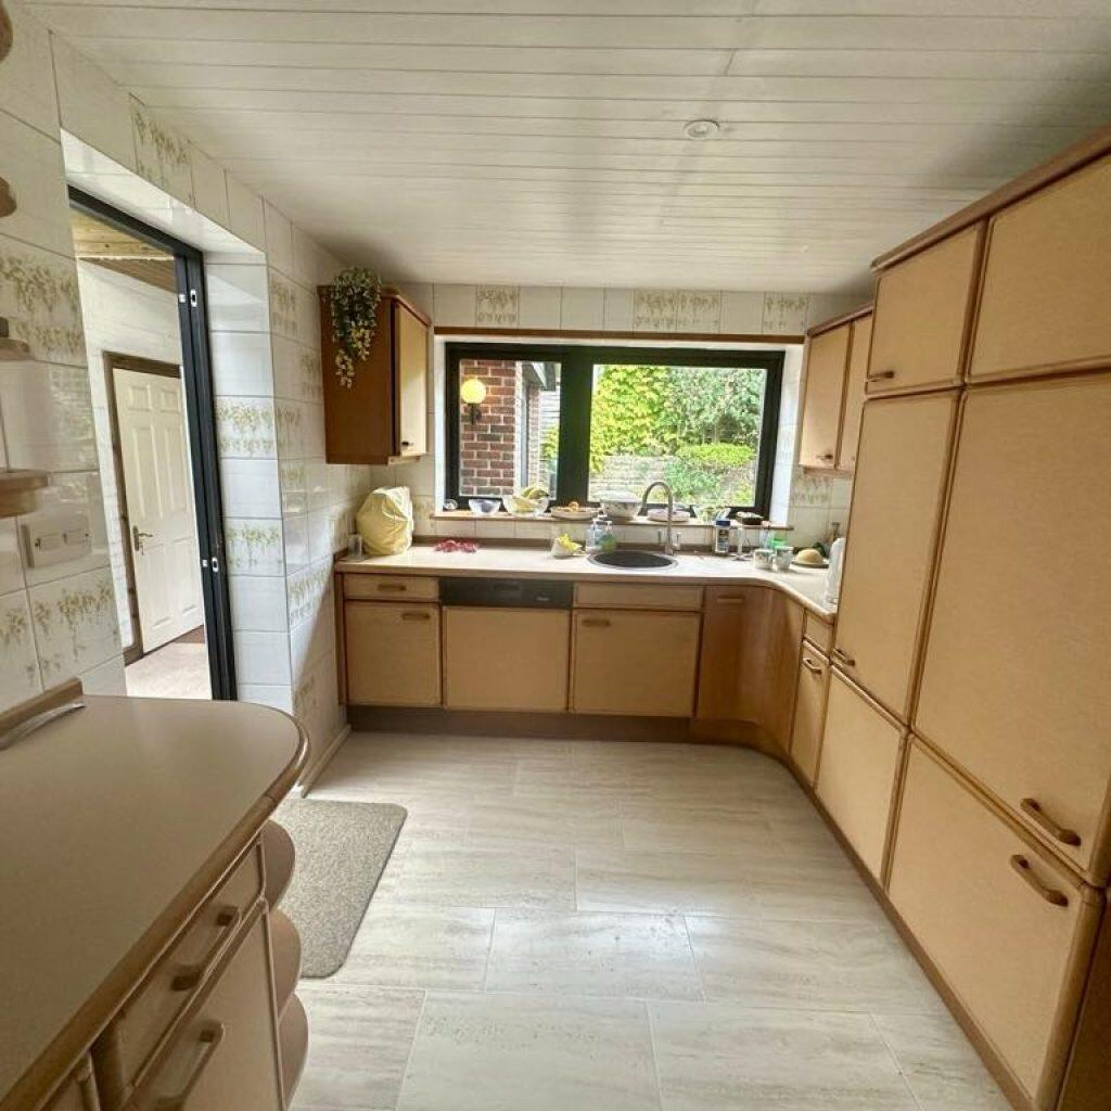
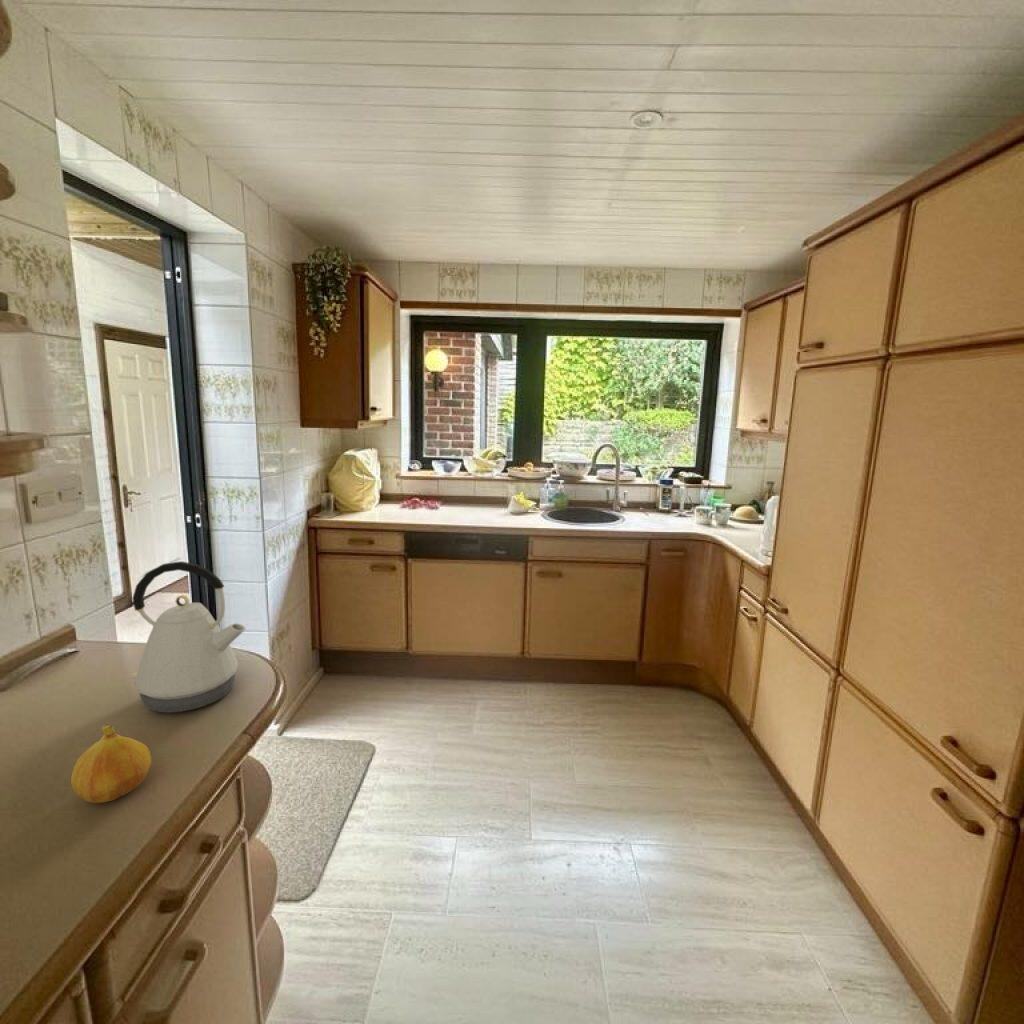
+ fruit (110, 757)
+ kettle (188, 629)
